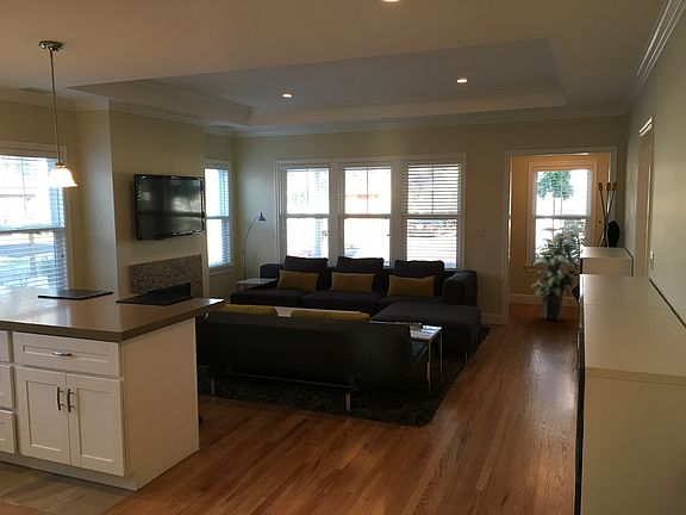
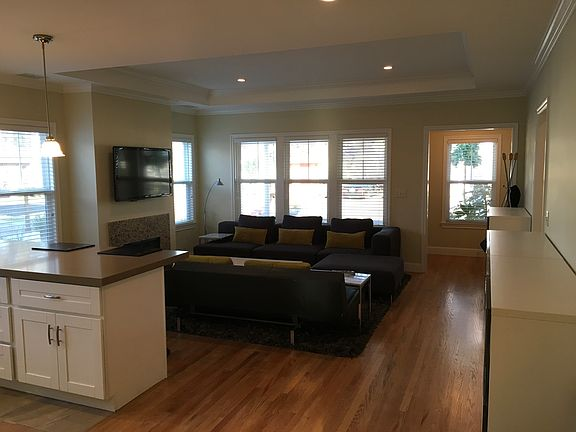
- indoor plant (554, 273)
